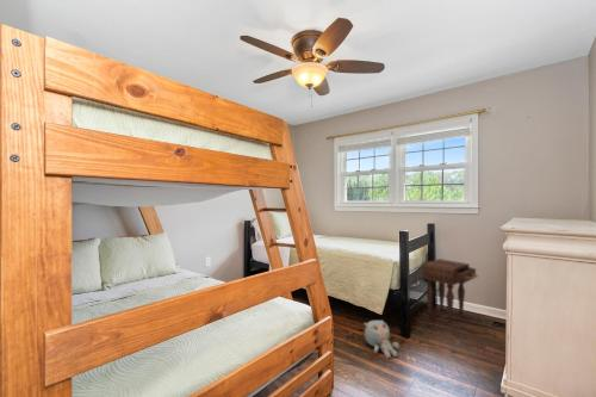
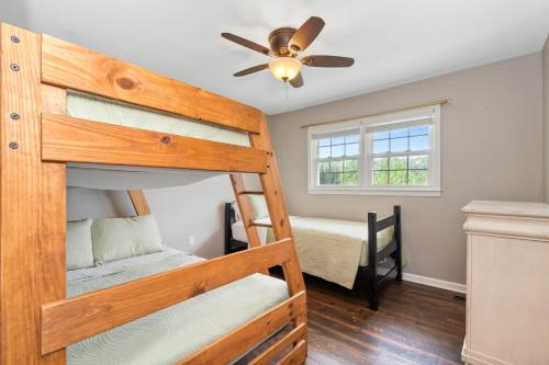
- plush toy (380, 336)
- nightstand (452, 291)
